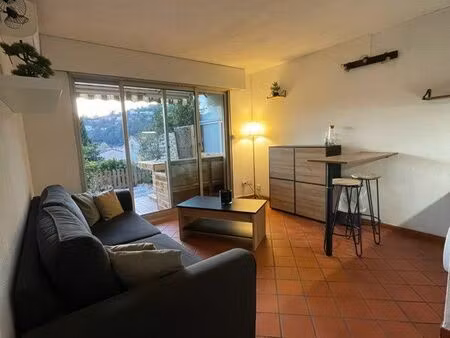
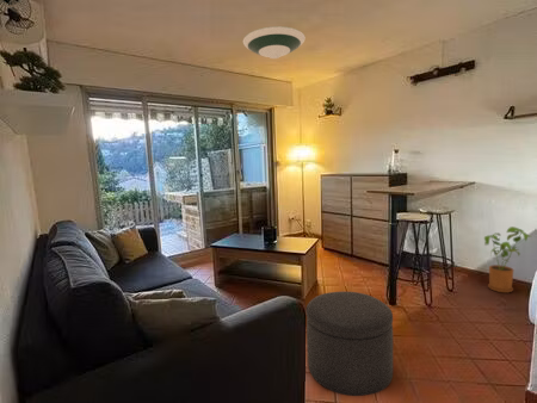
+ house plant (502, 256)
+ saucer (273, 48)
+ ottoman (347, 335)
